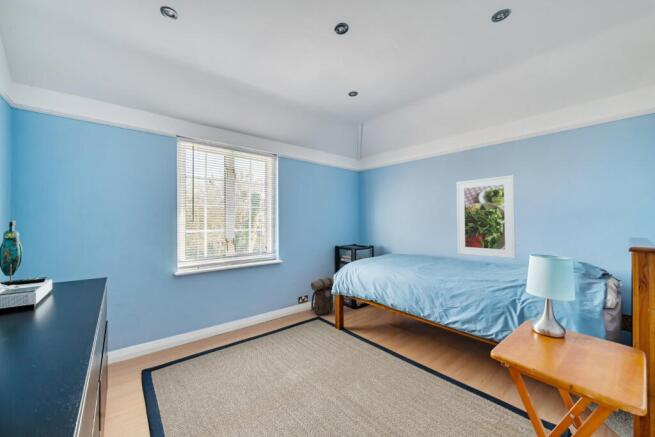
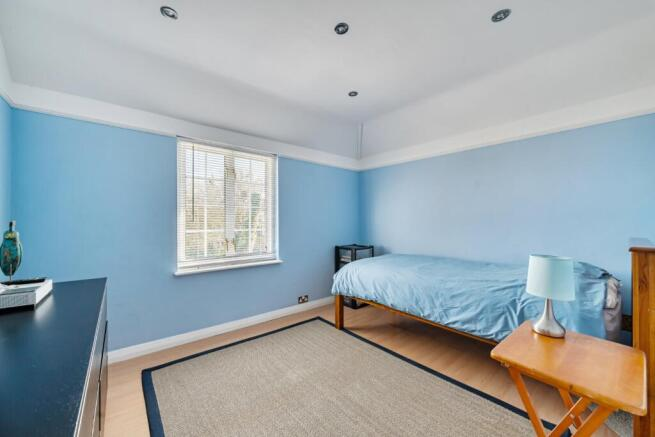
- backpack (321, 294)
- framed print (483, 217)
